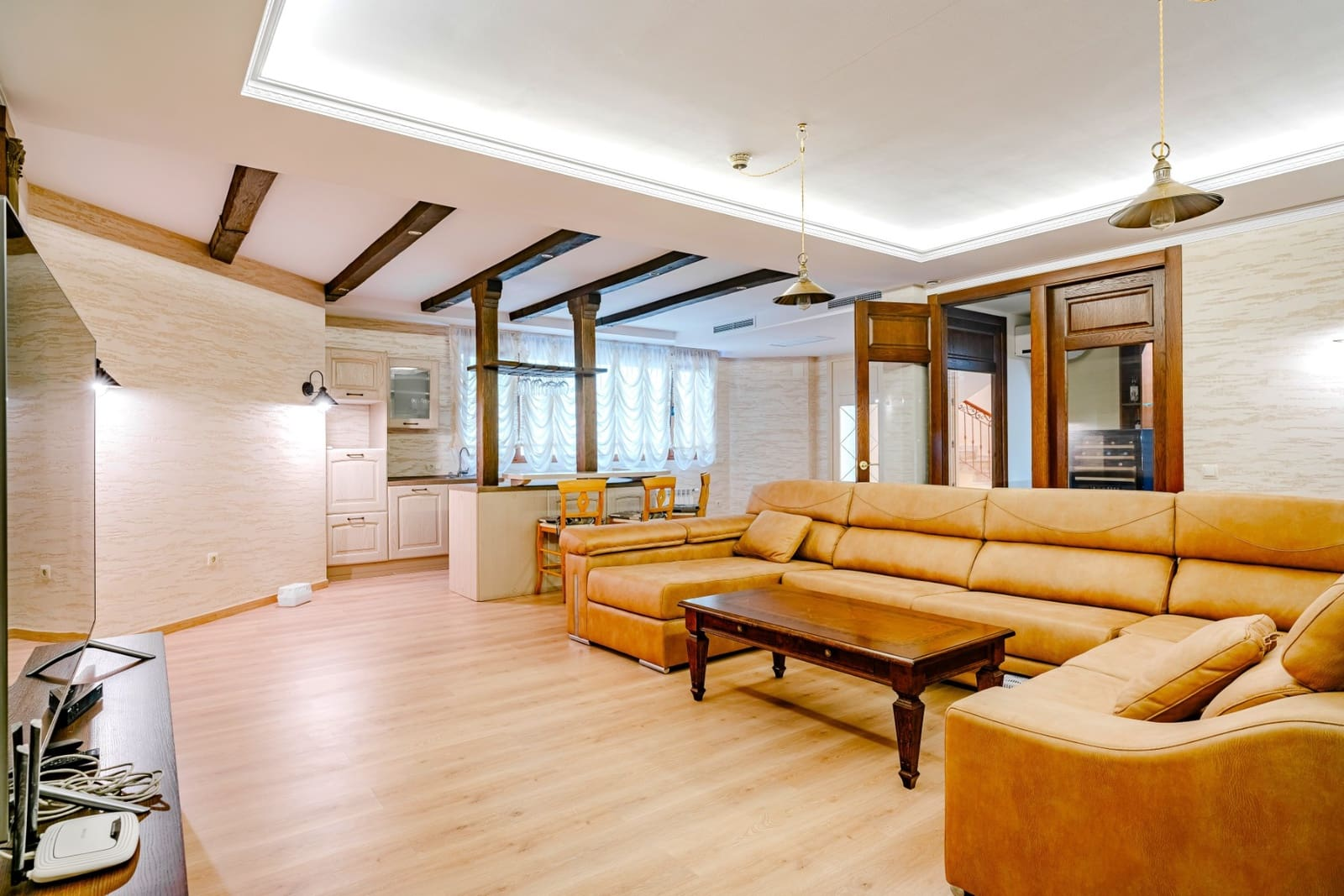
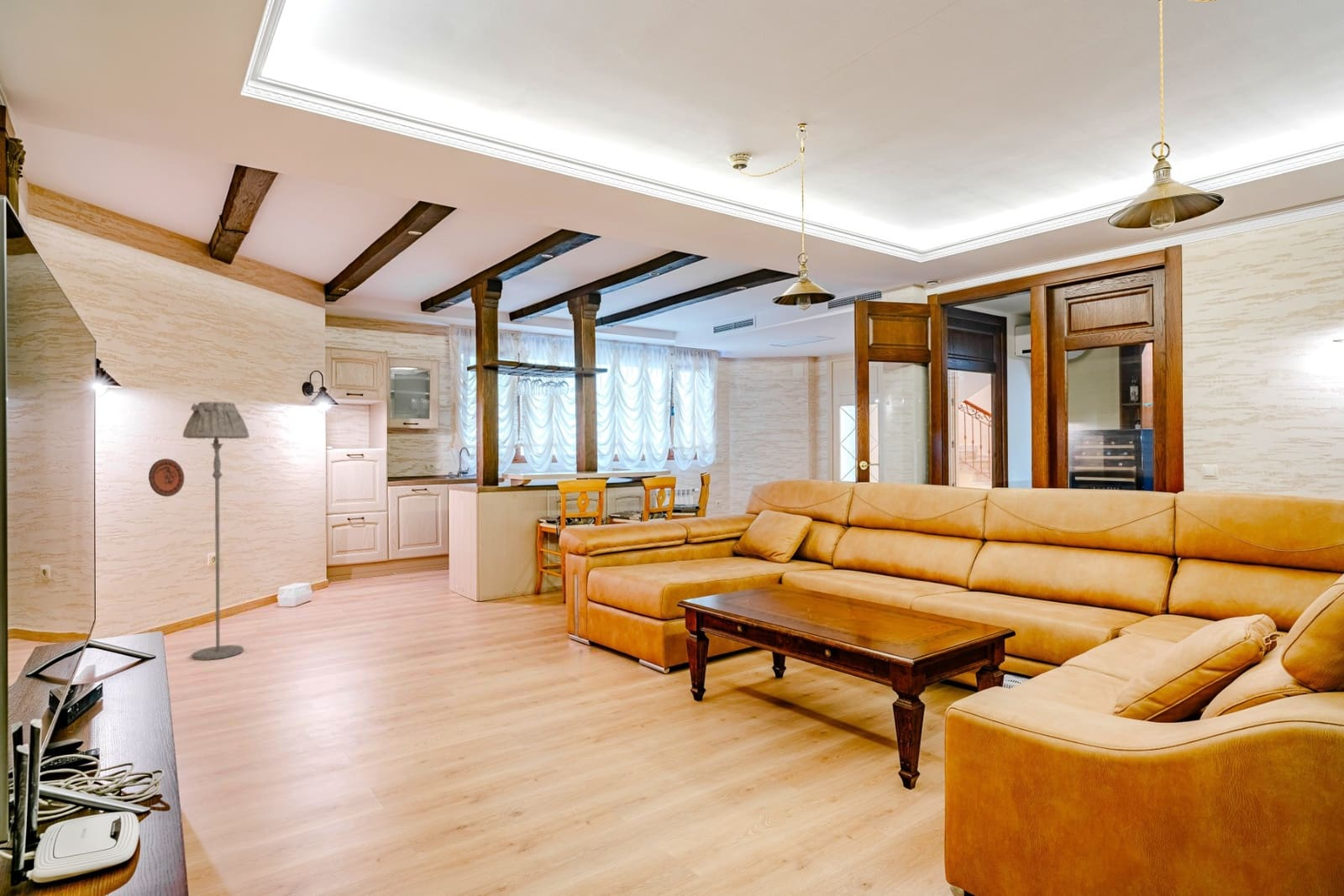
+ floor lamp (217, 527)
+ decorative plate (165, 477)
